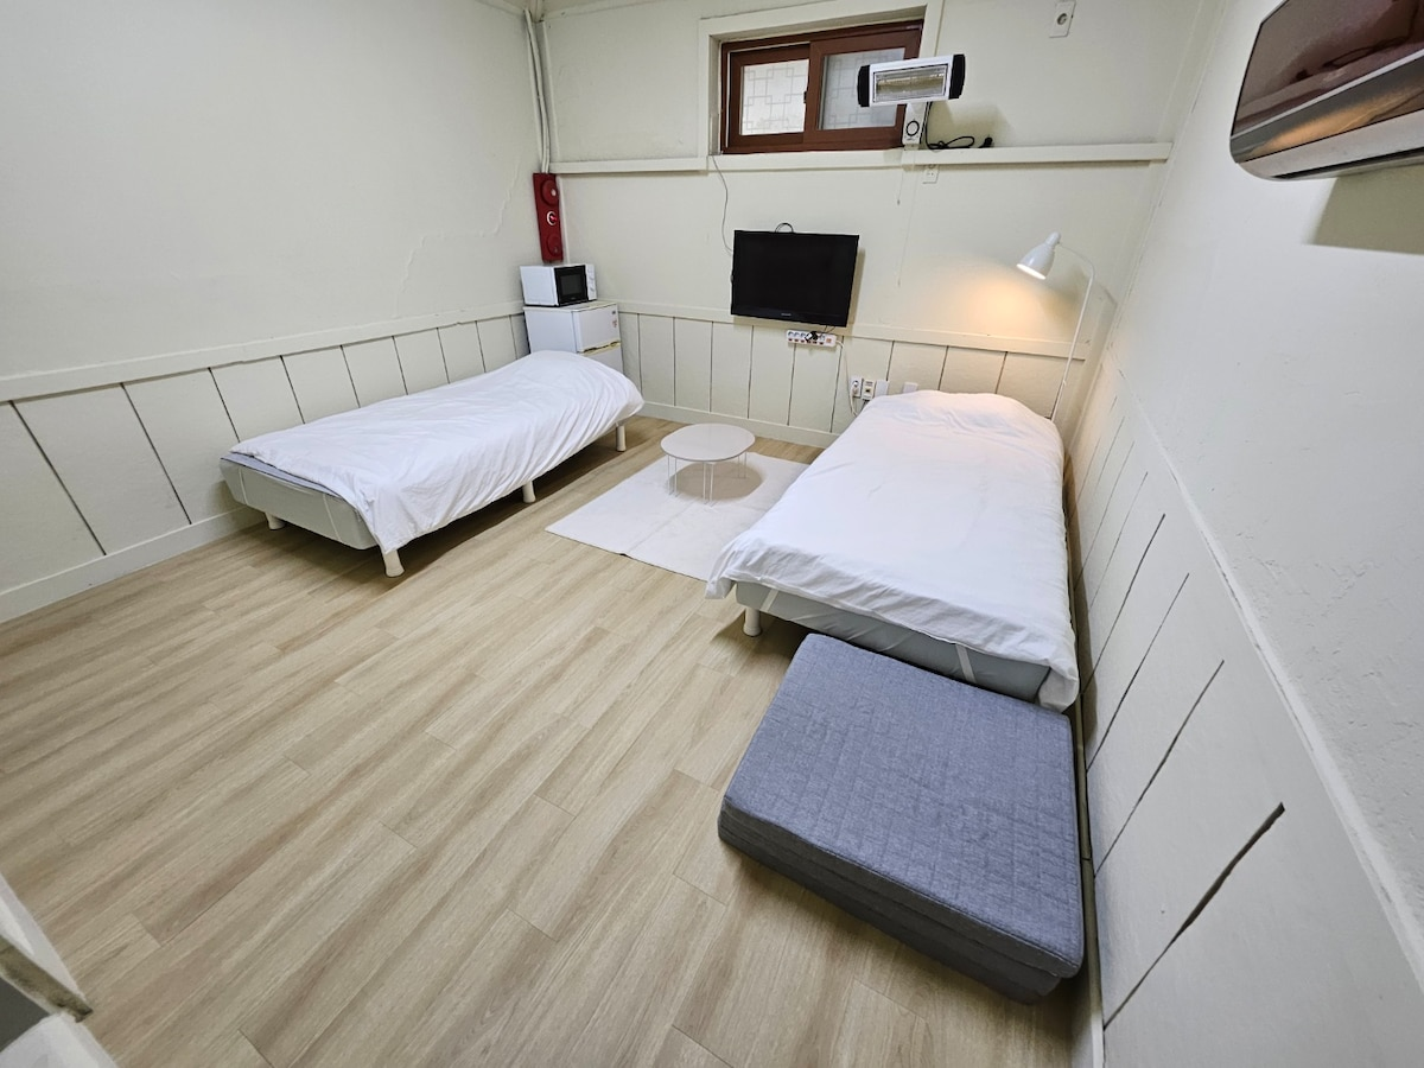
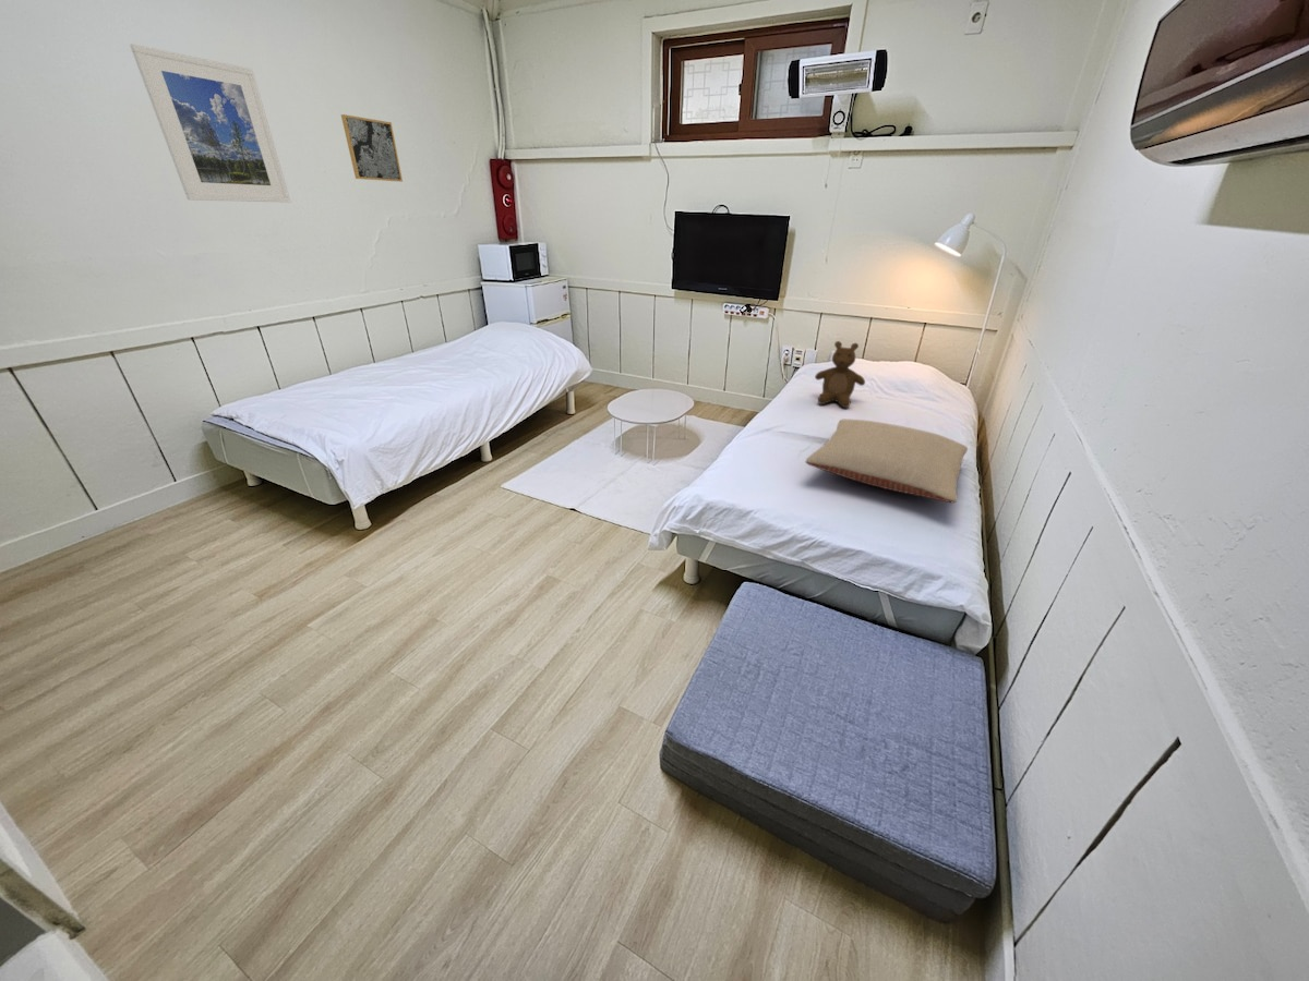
+ teddy bear (840, 373)
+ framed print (220, 133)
+ pillow (889, 455)
+ wall art (373, 149)
